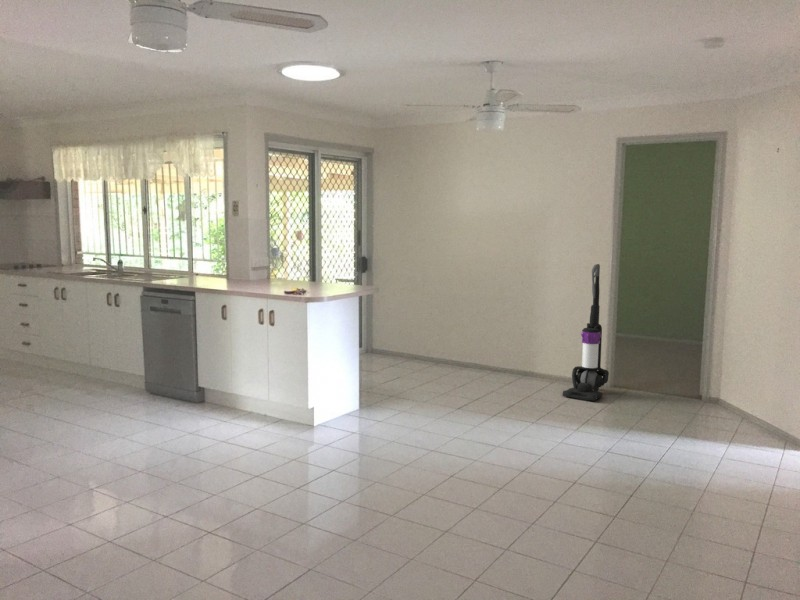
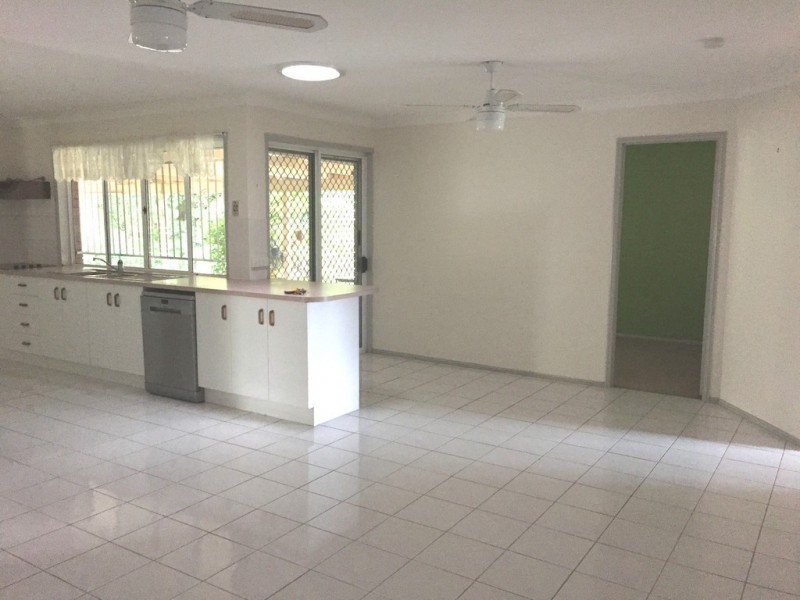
- vacuum cleaner (589, 330)
